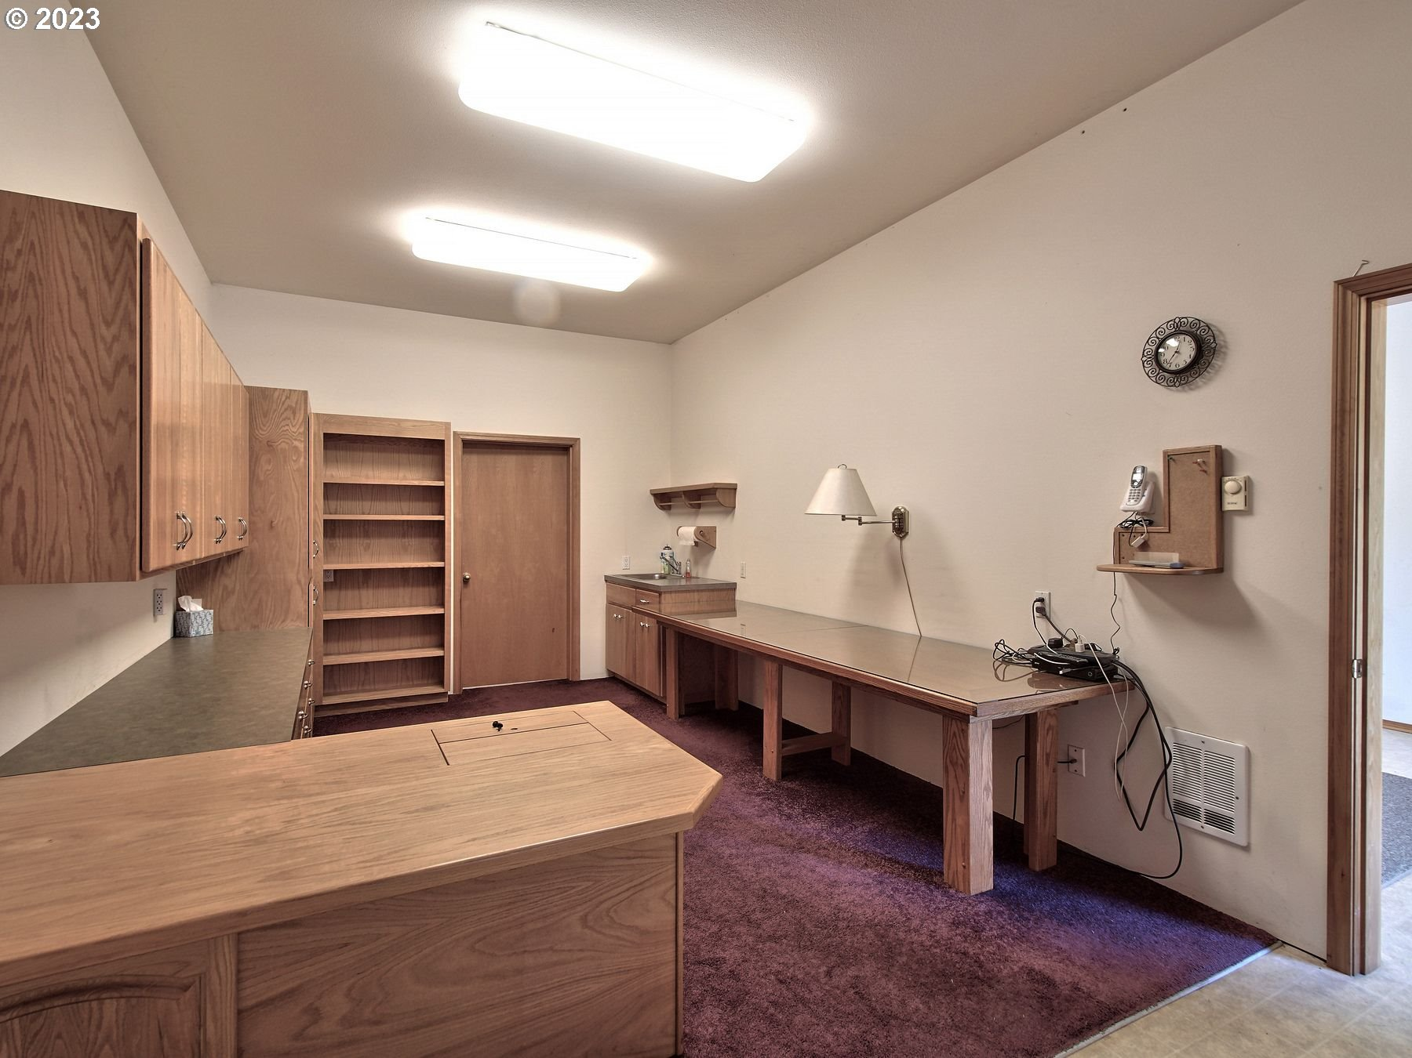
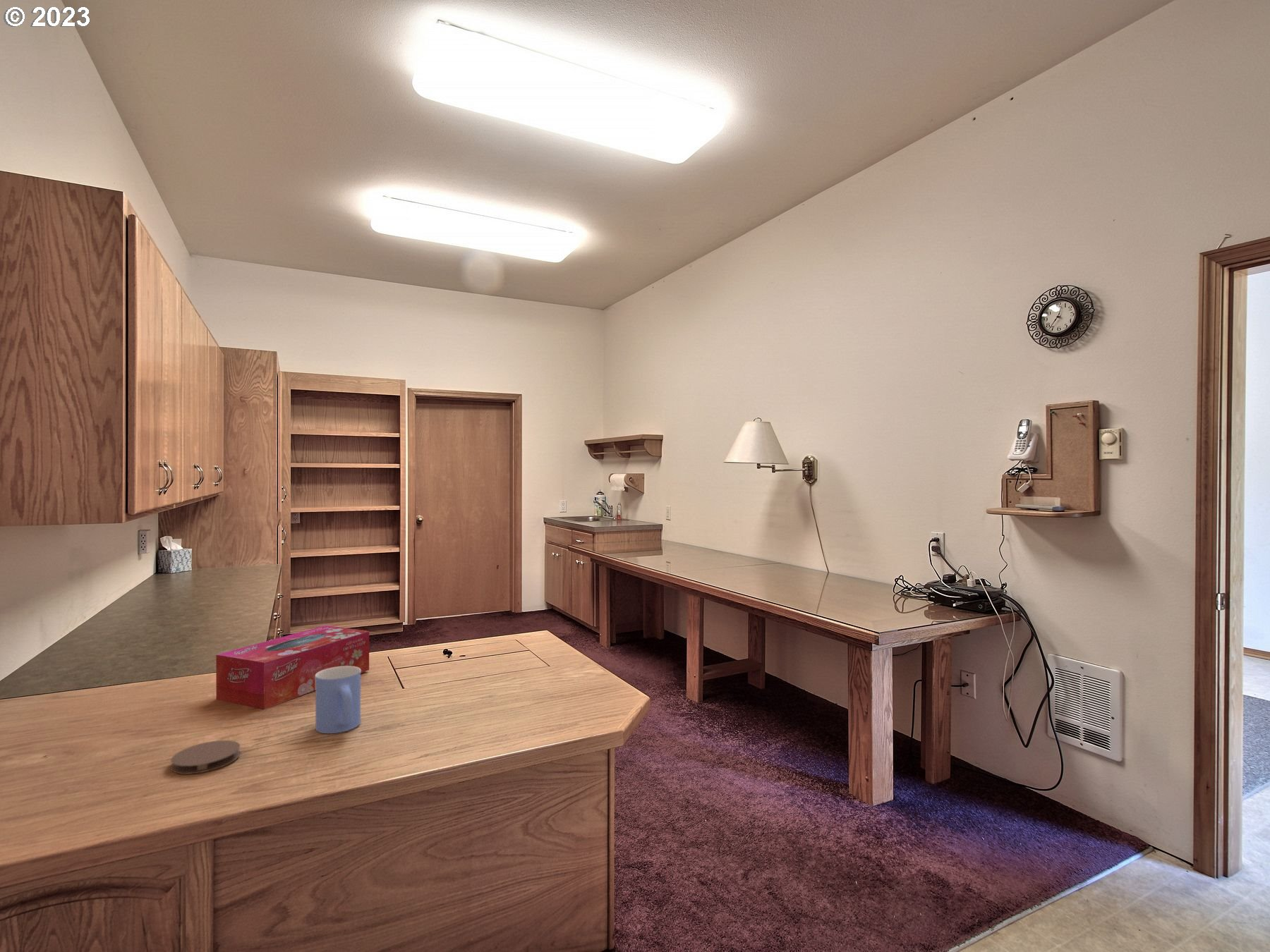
+ mug (338, 702)
+ tissue box (298, 662)
+ coaster (206, 756)
